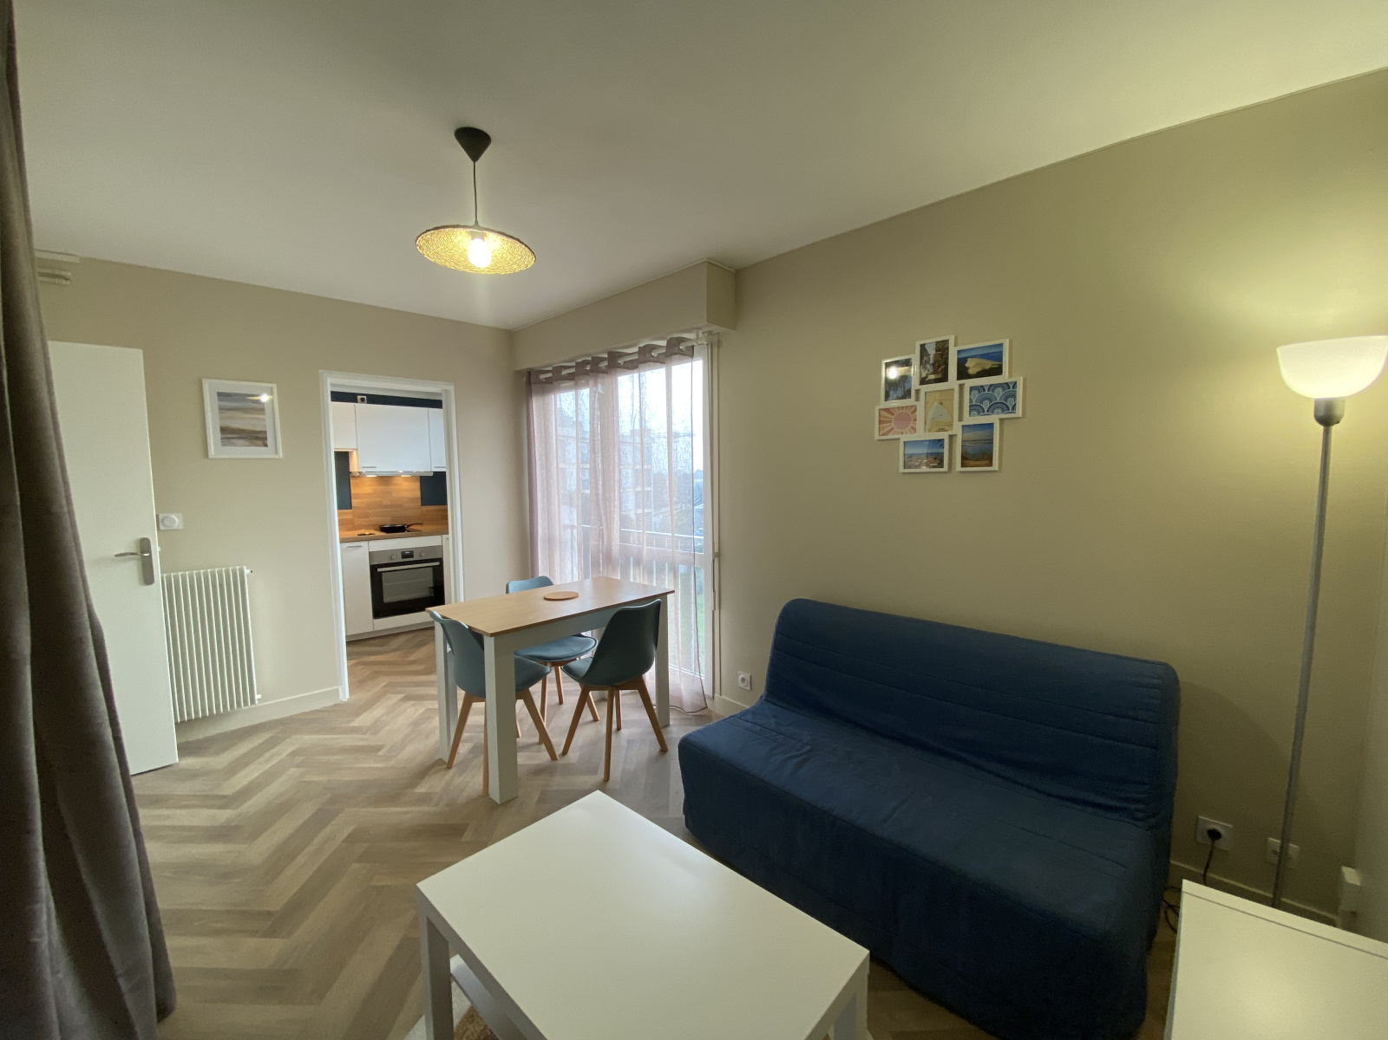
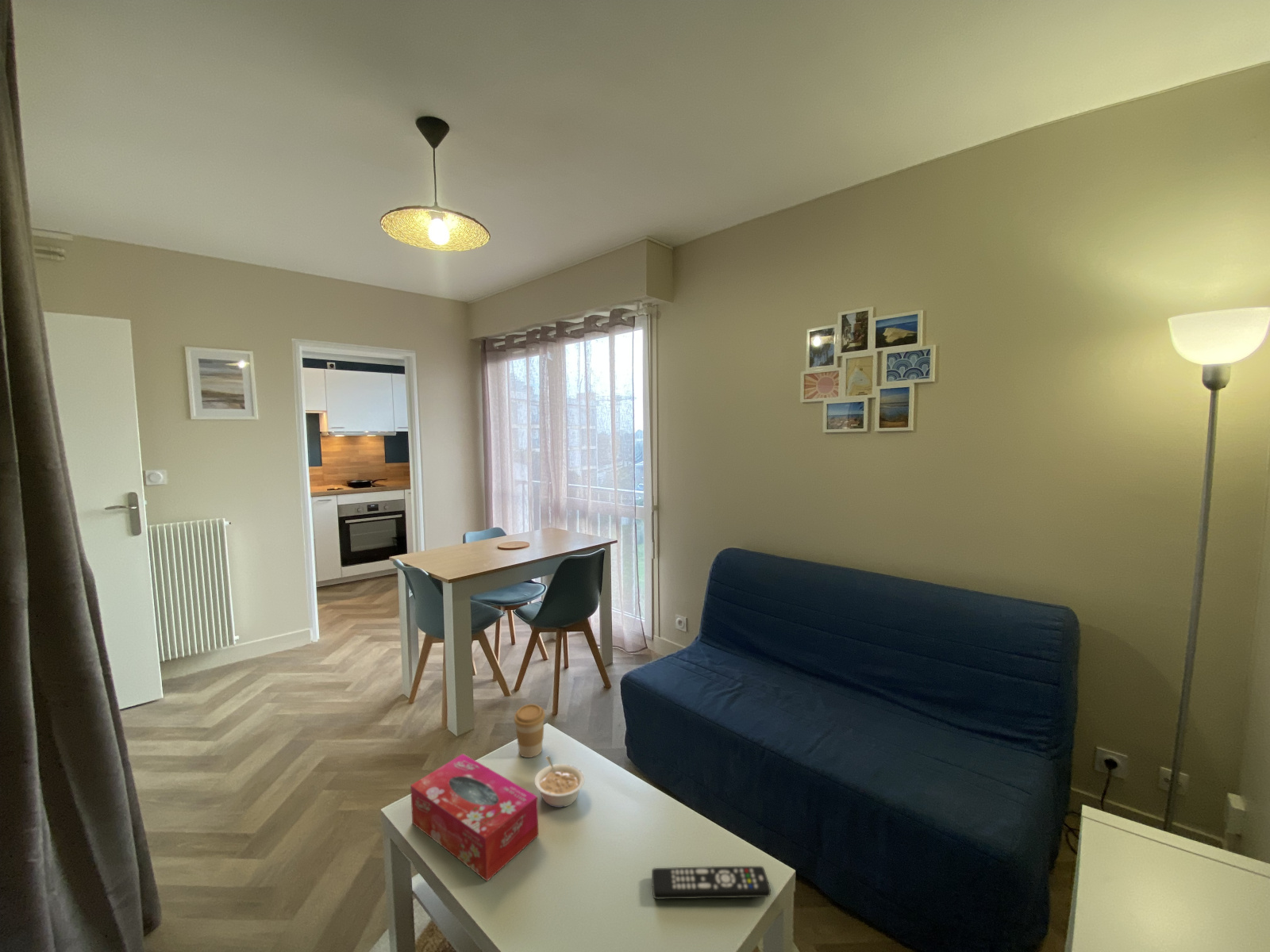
+ remote control (710, 883)
+ tissue box (473, 810)
+ legume (558, 785)
+ coffee cup (529, 730)
